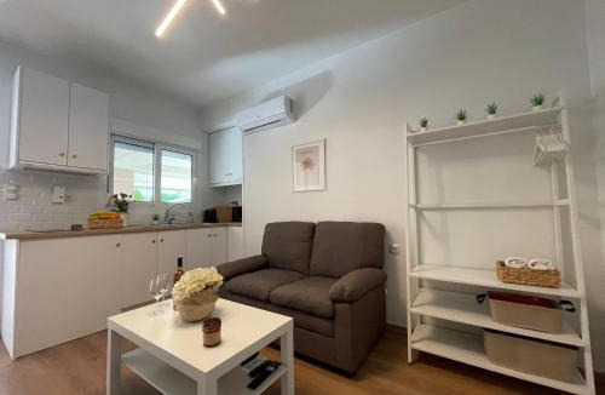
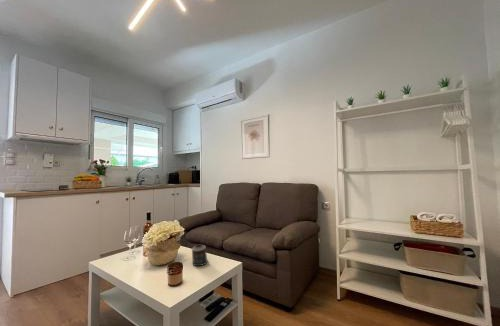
+ candle (199, 253)
